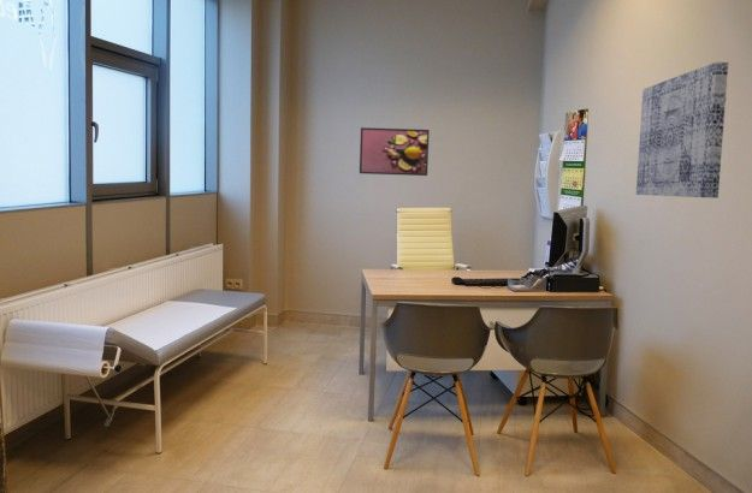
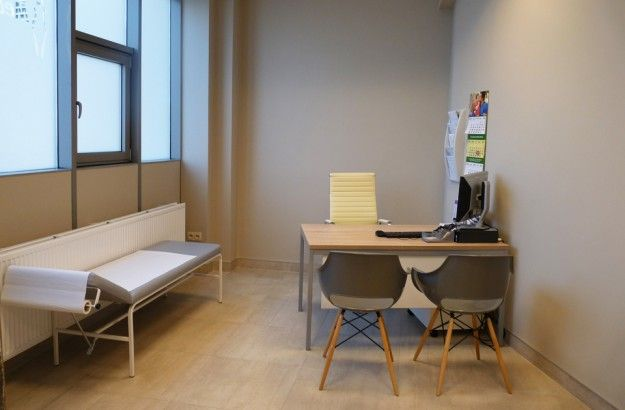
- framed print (393, 152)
- wall art (676, 137)
